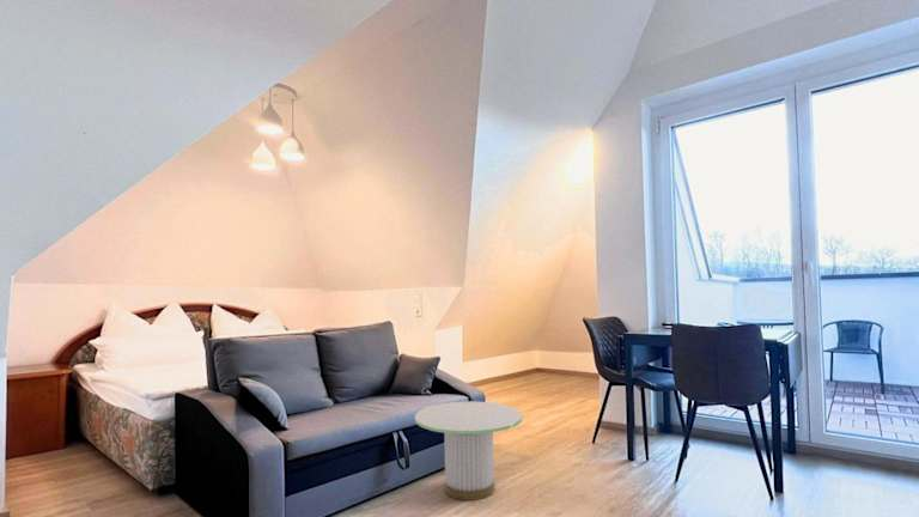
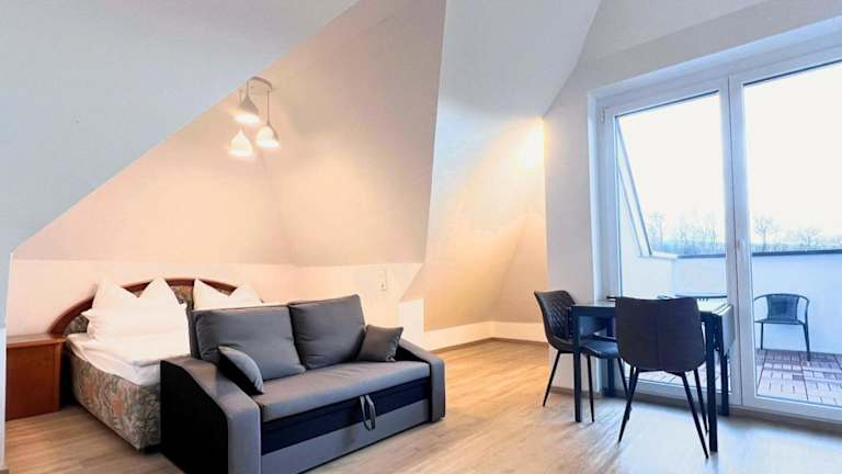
- side table (468, 451)
